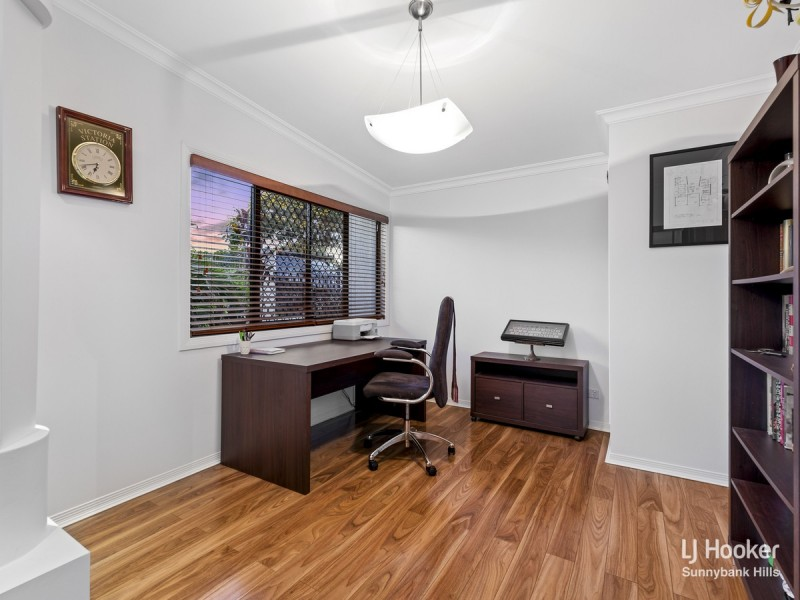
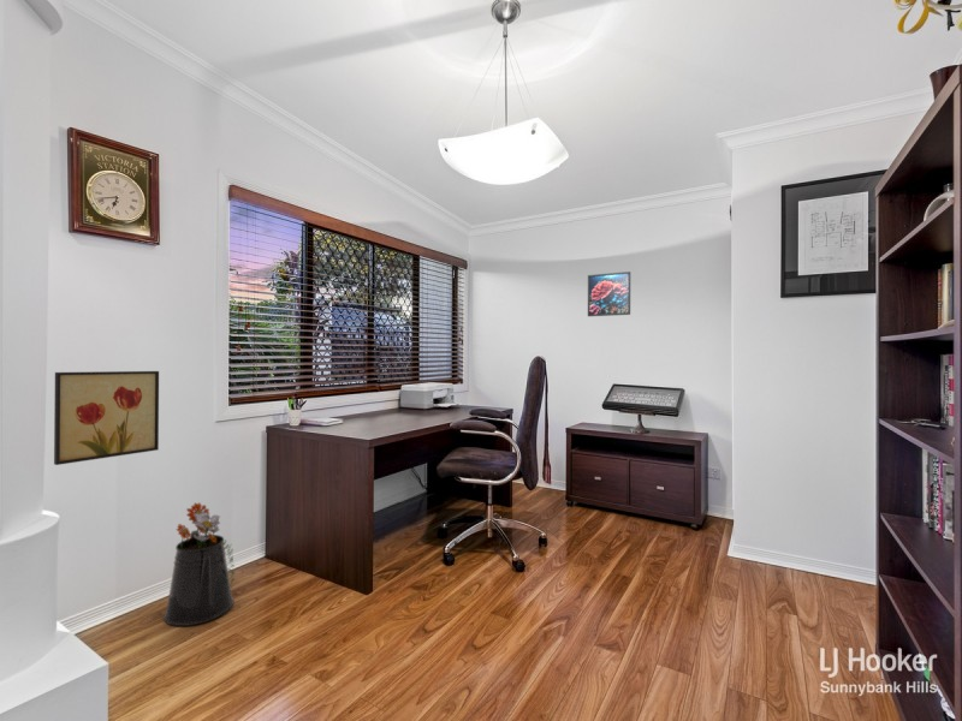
+ wall art (109, 413)
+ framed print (608, 294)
+ watering can (201, 559)
